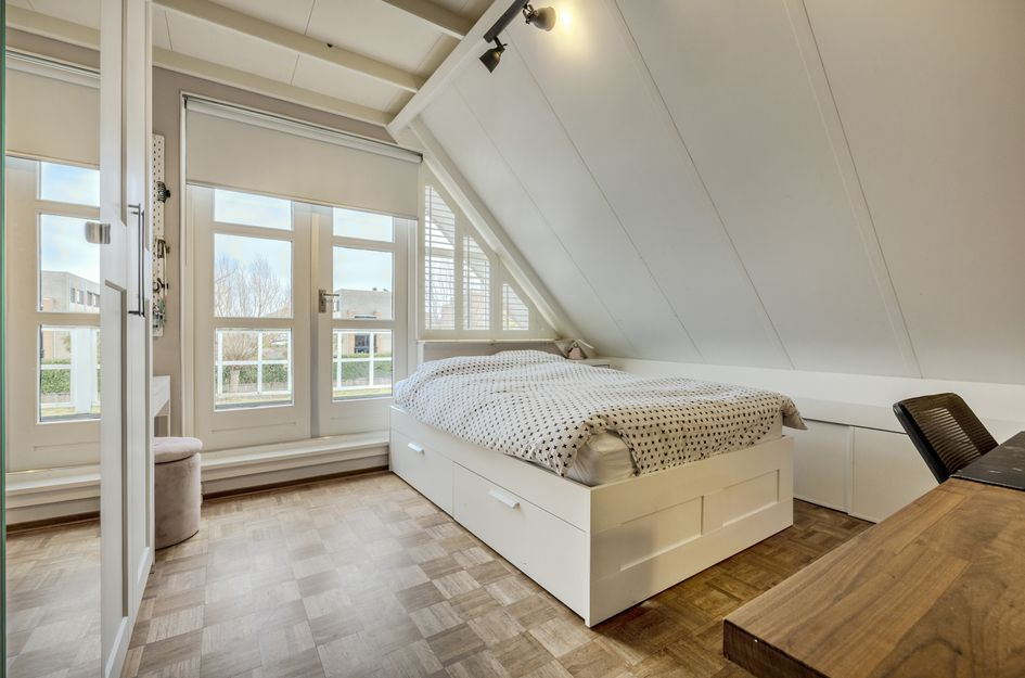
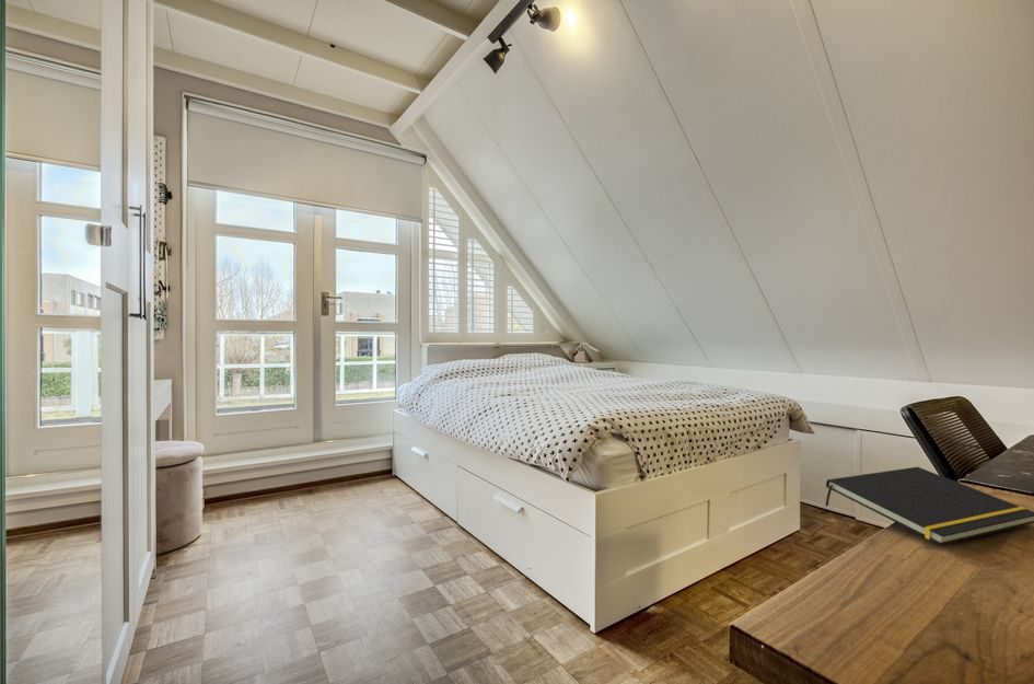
+ notepad (927, 499)
